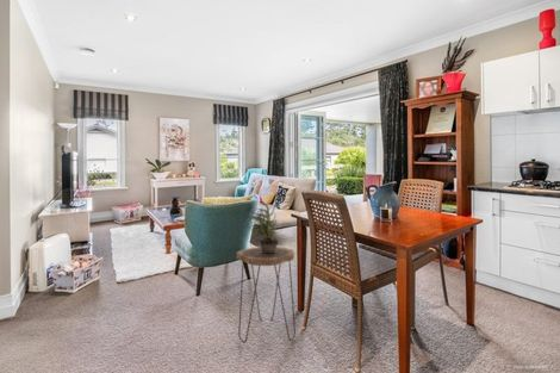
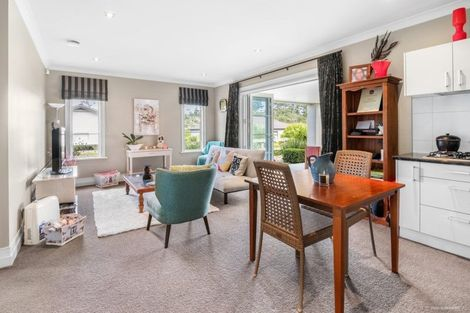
- potted plant (265, 226)
- side table (256, 293)
